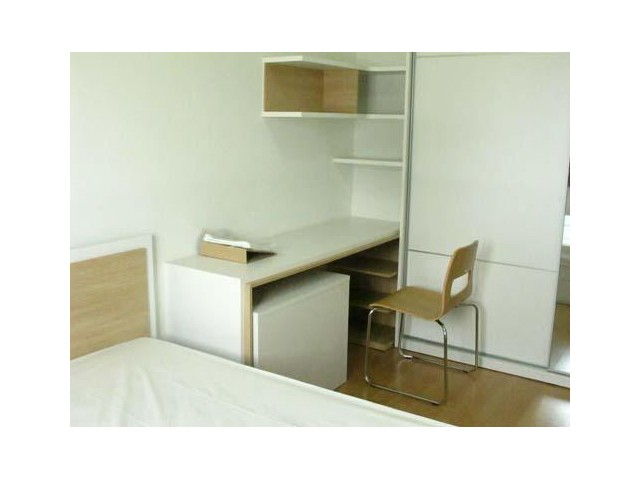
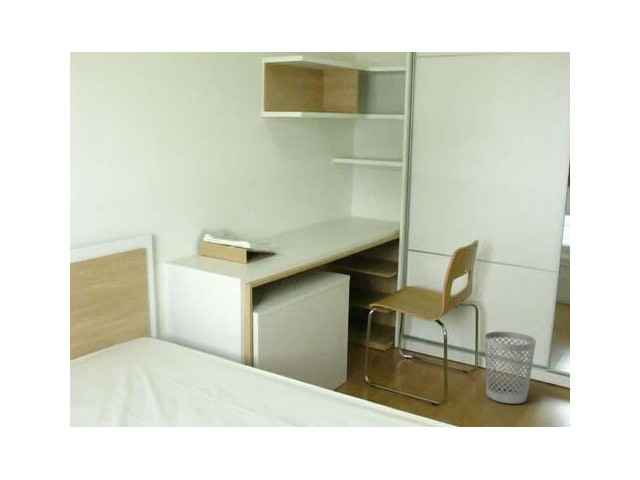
+ wastebasket (508, 367)
